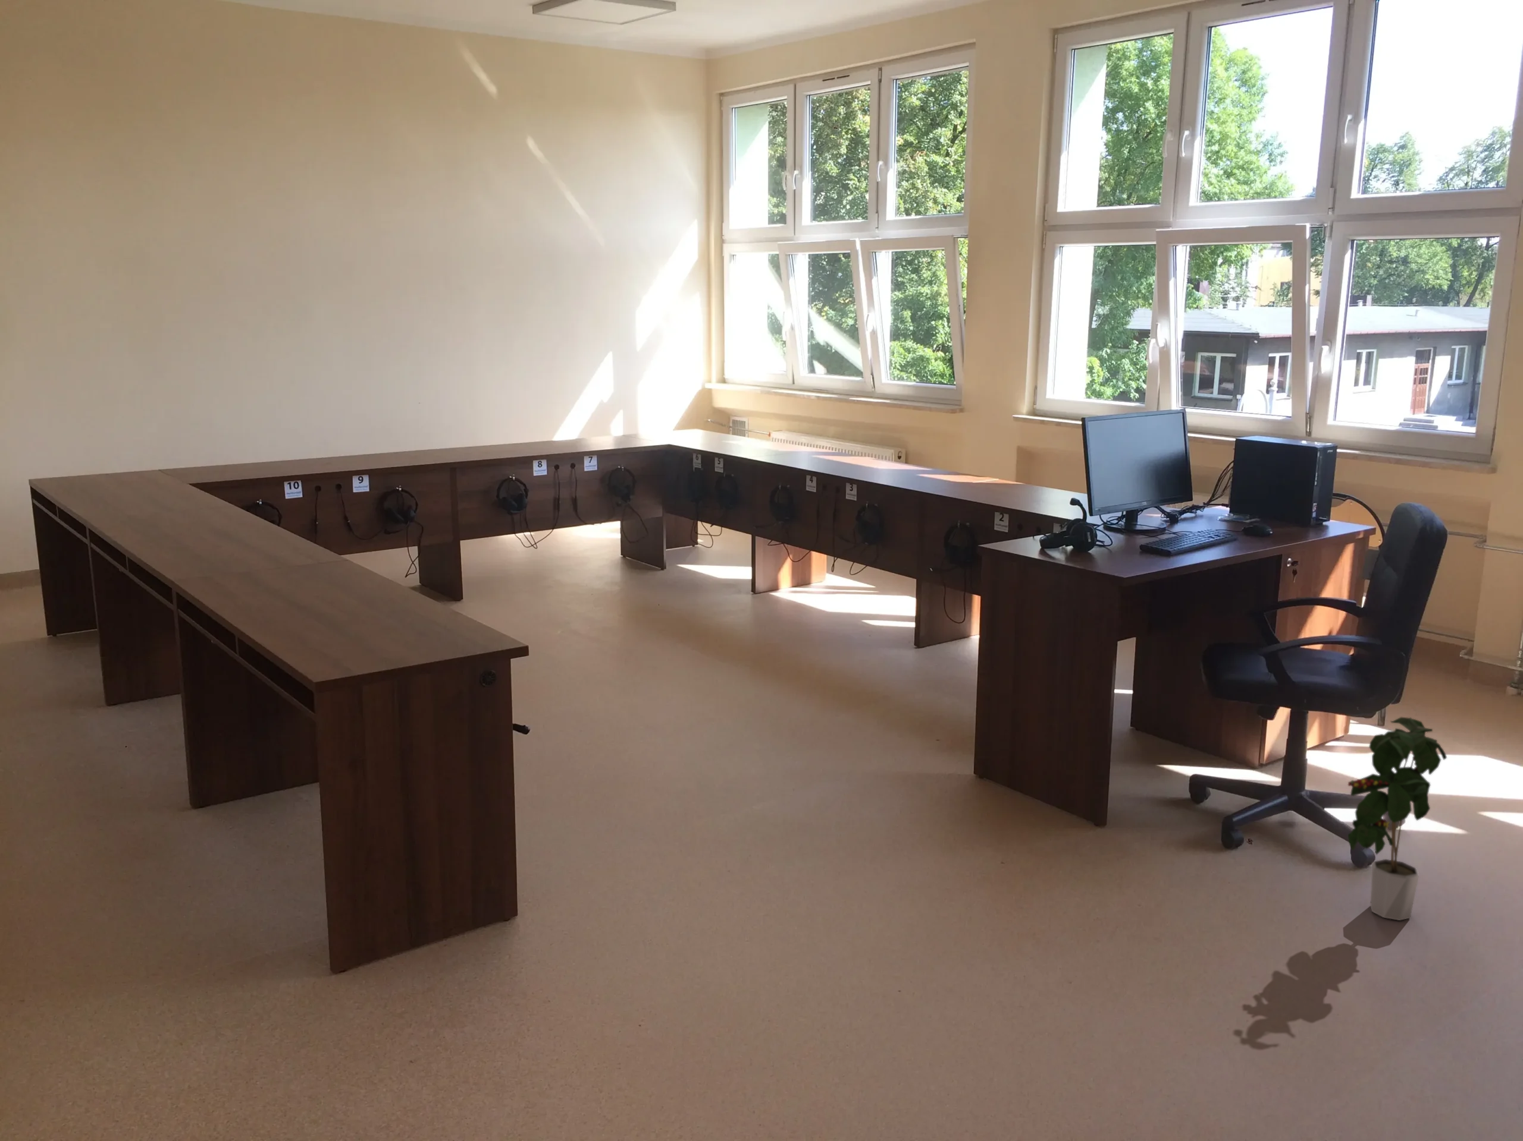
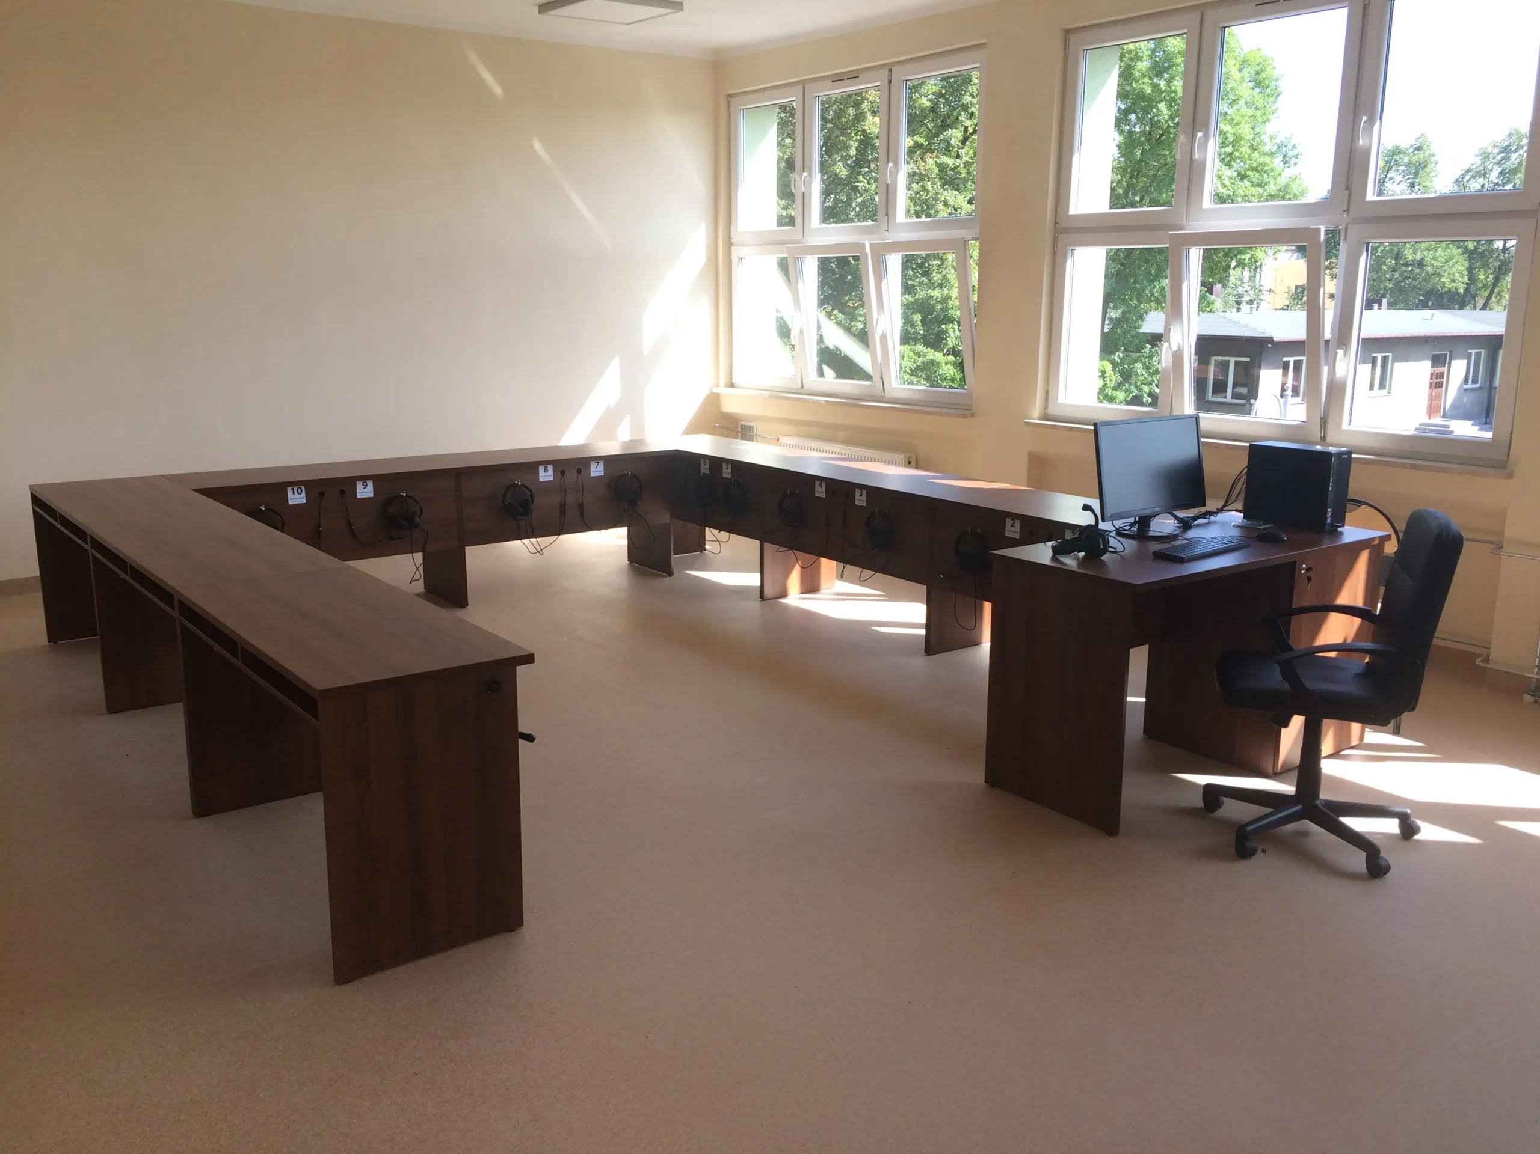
- potted plant (1393, 819)
